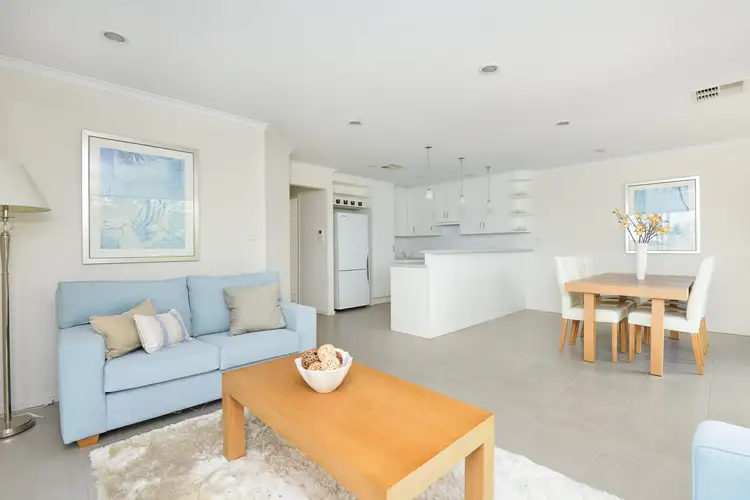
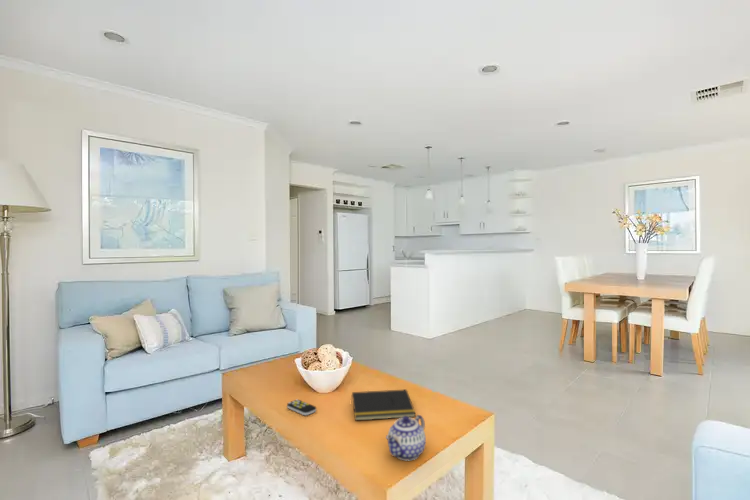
+ notepad (382, 403)
+ teapot (406, 435)
+ remote control (301, 407)
